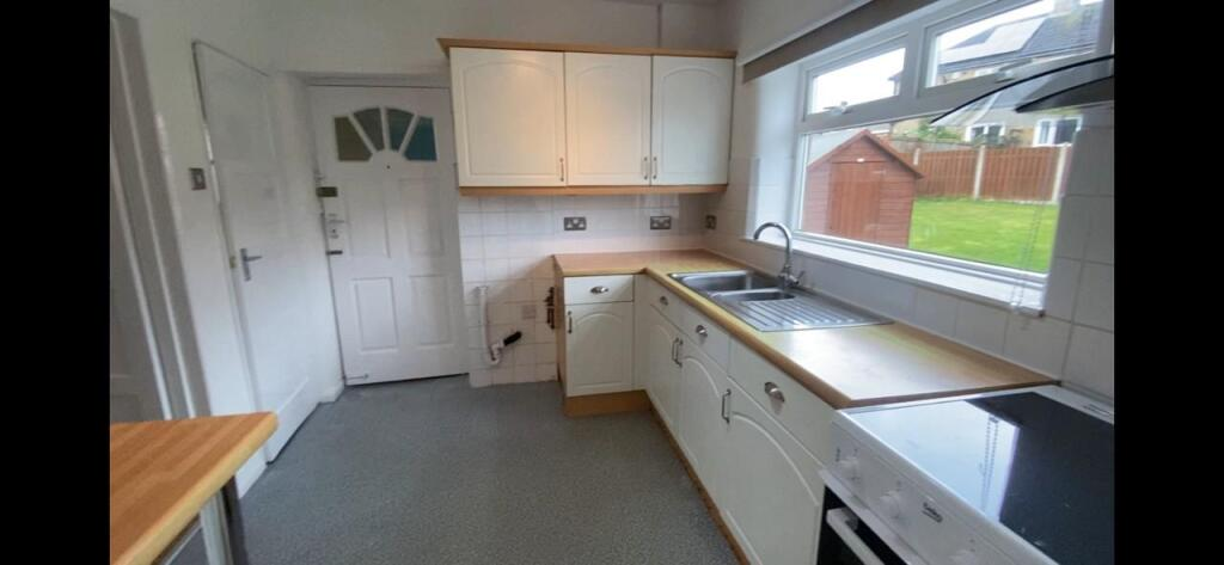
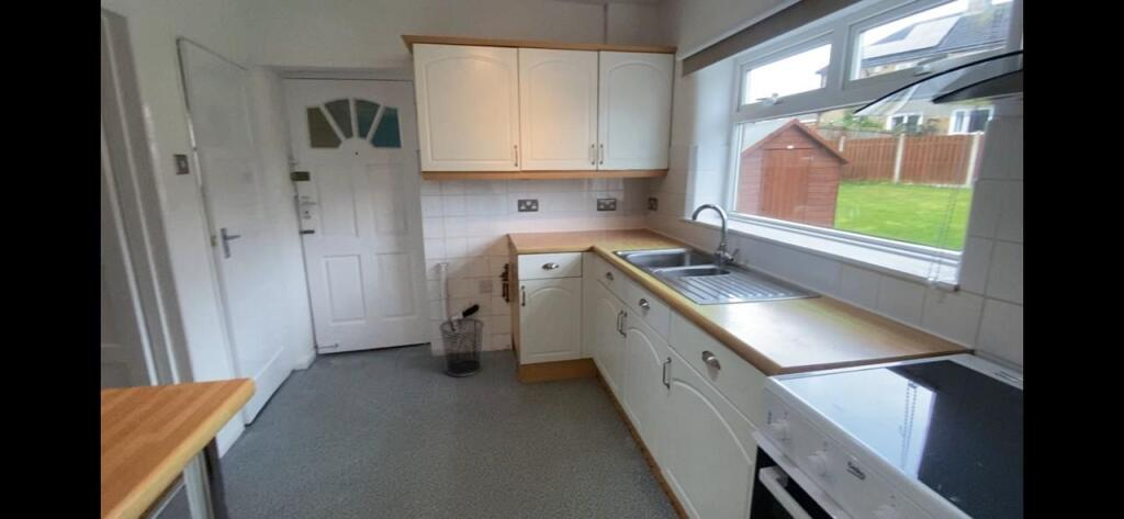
+ waste bin (462, 347)
